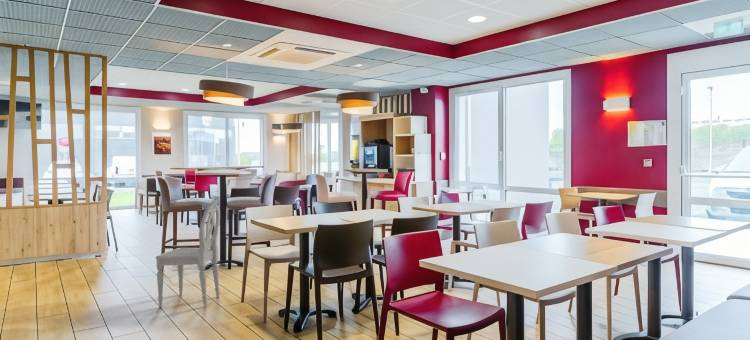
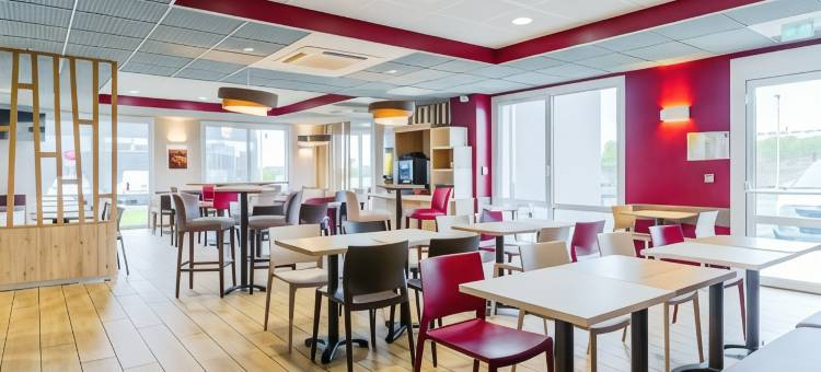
- dining chair (190, 251)
